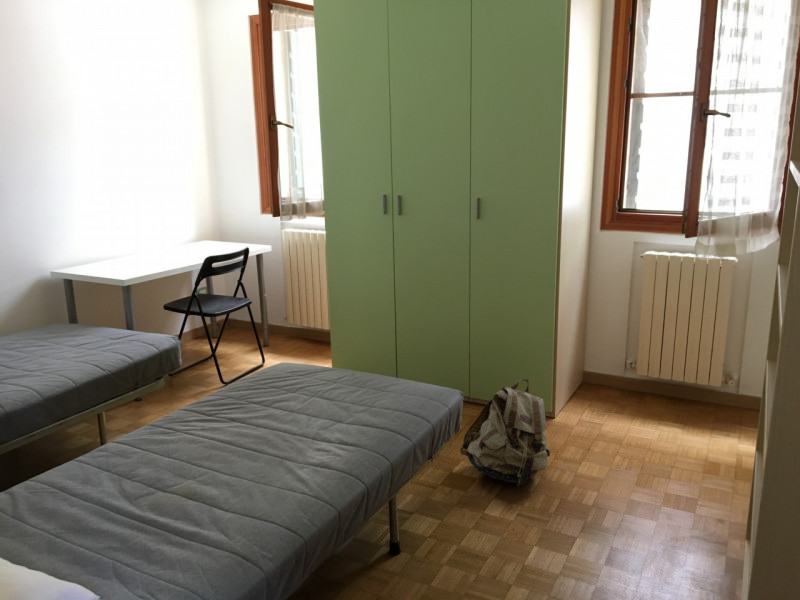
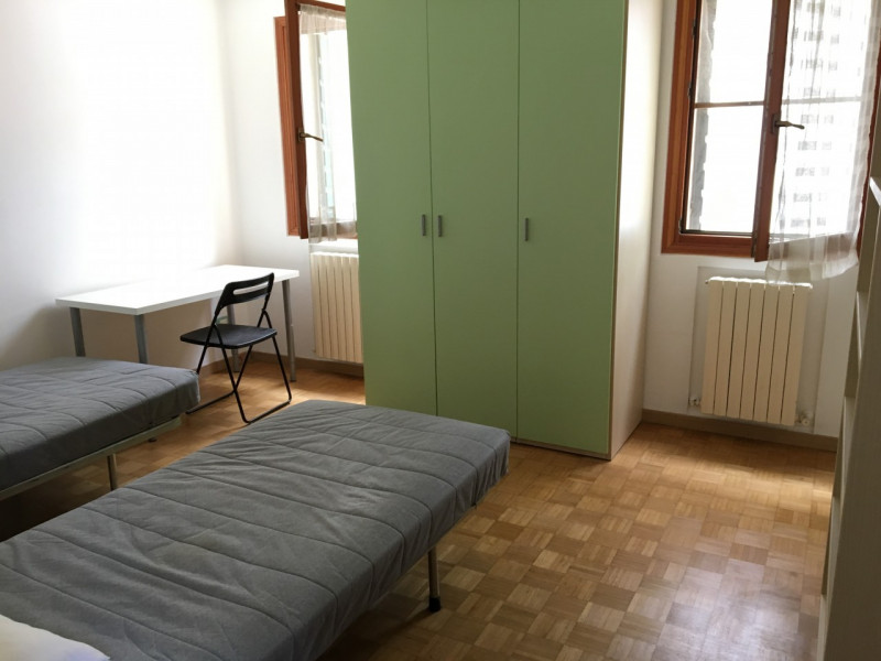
- backpack (504, 428)
